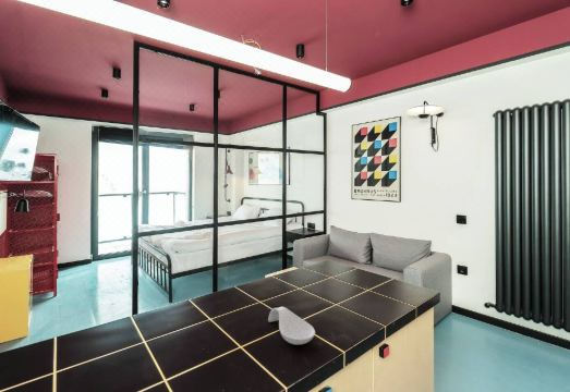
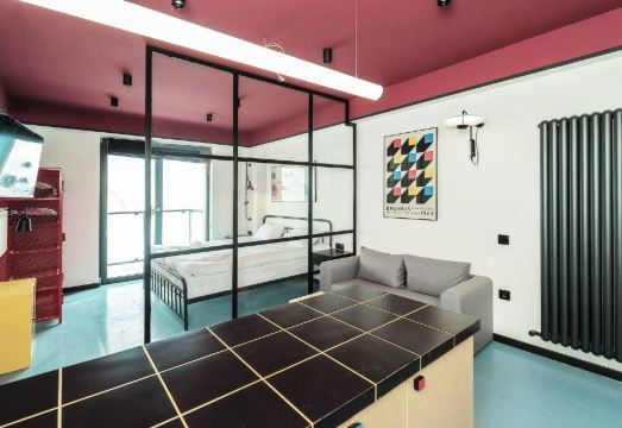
- spoon rest (288, 323)
